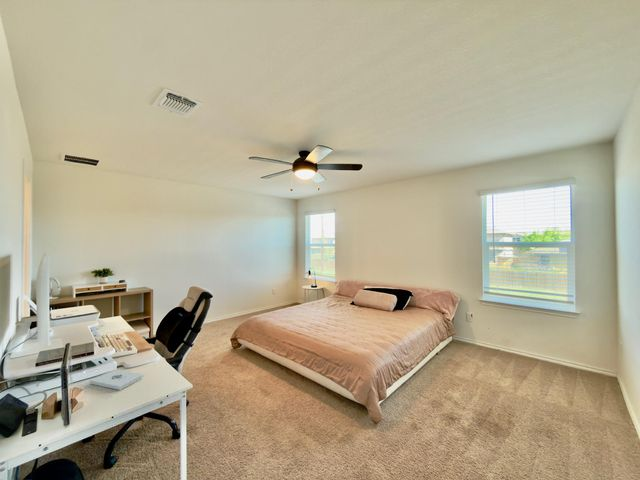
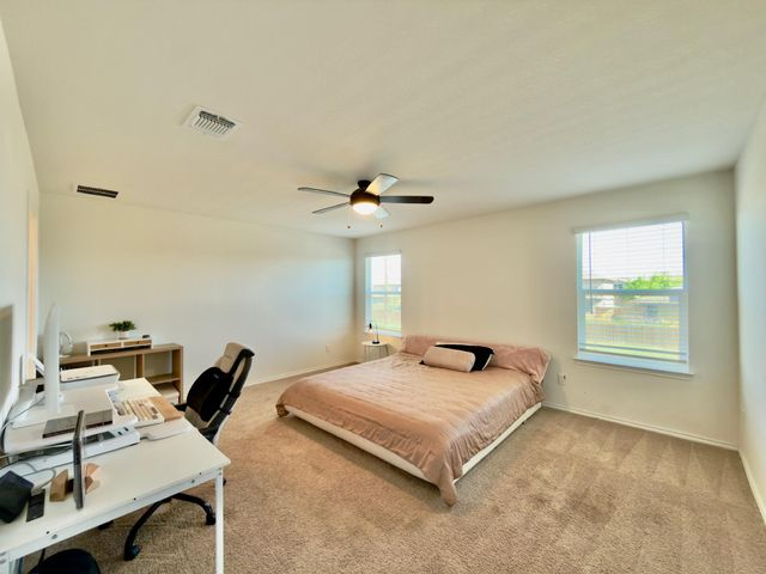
- notepad (117, 378)
